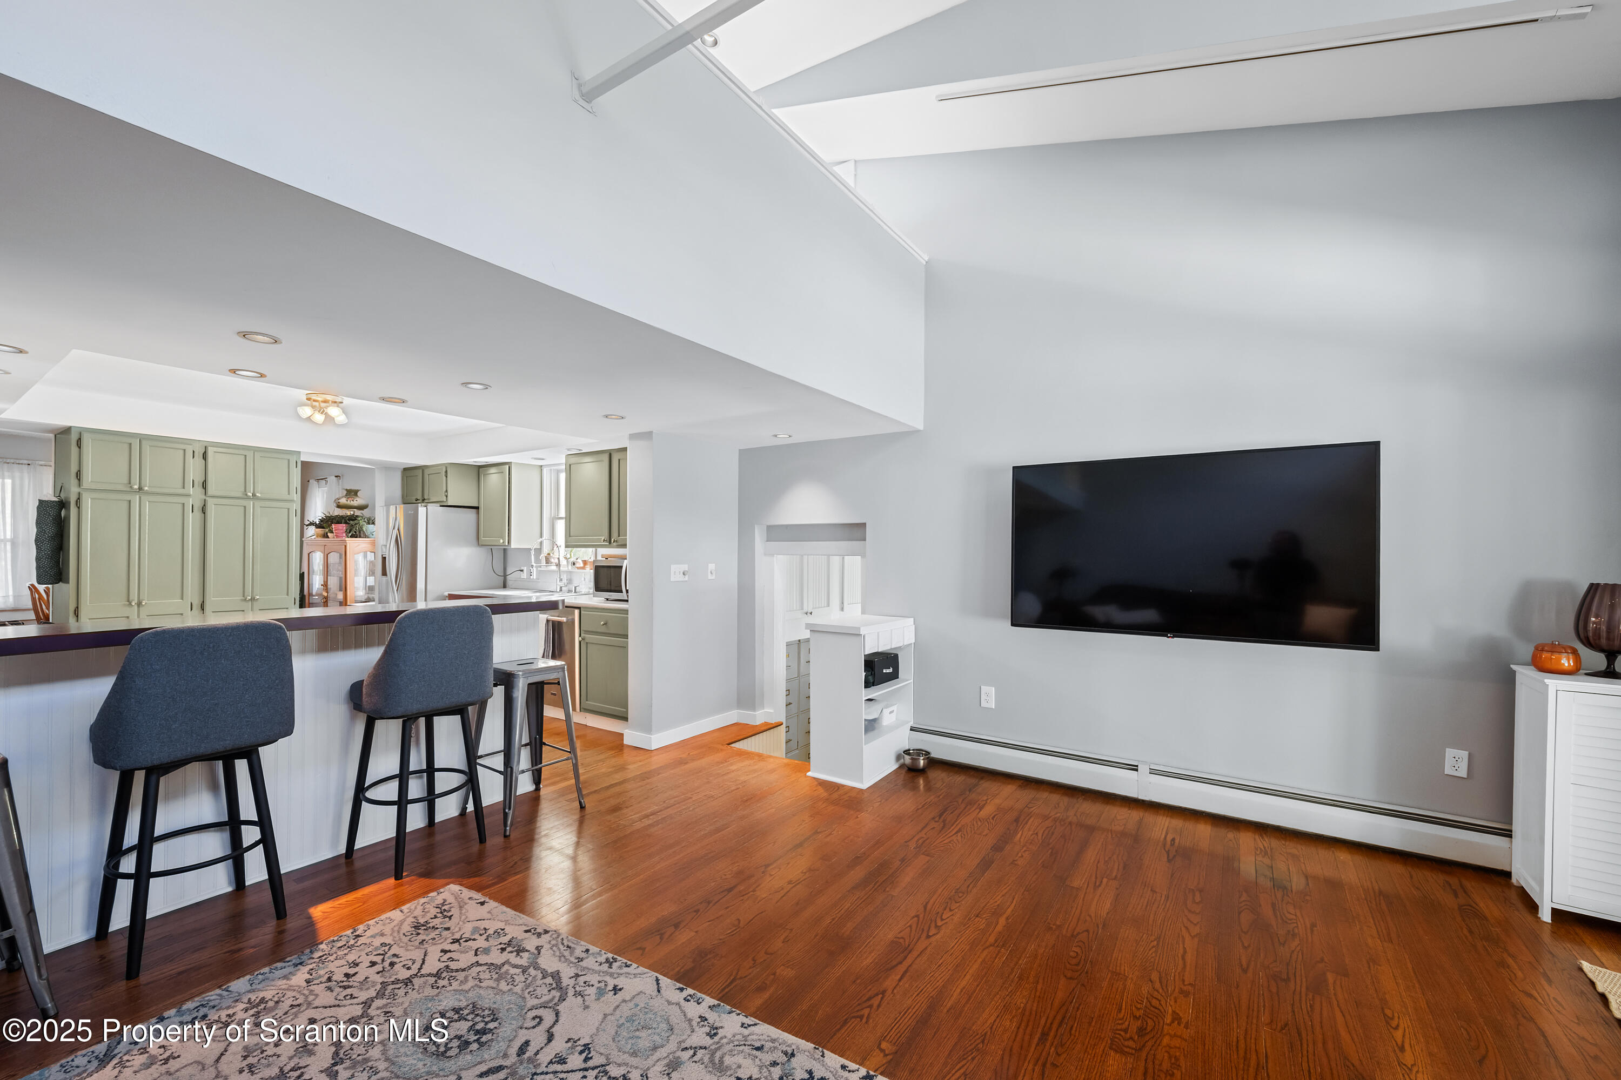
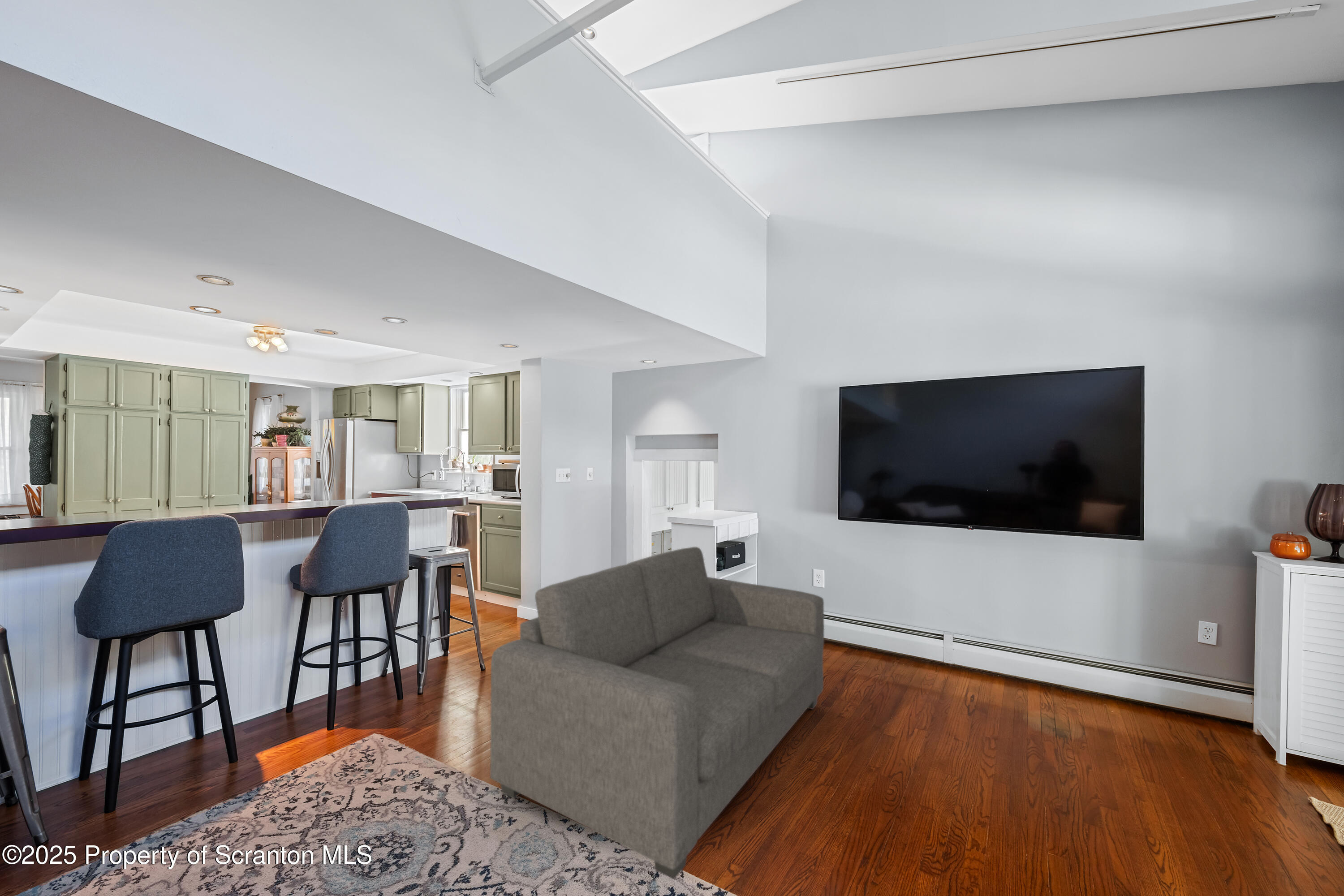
+ sofa (687, 656)
